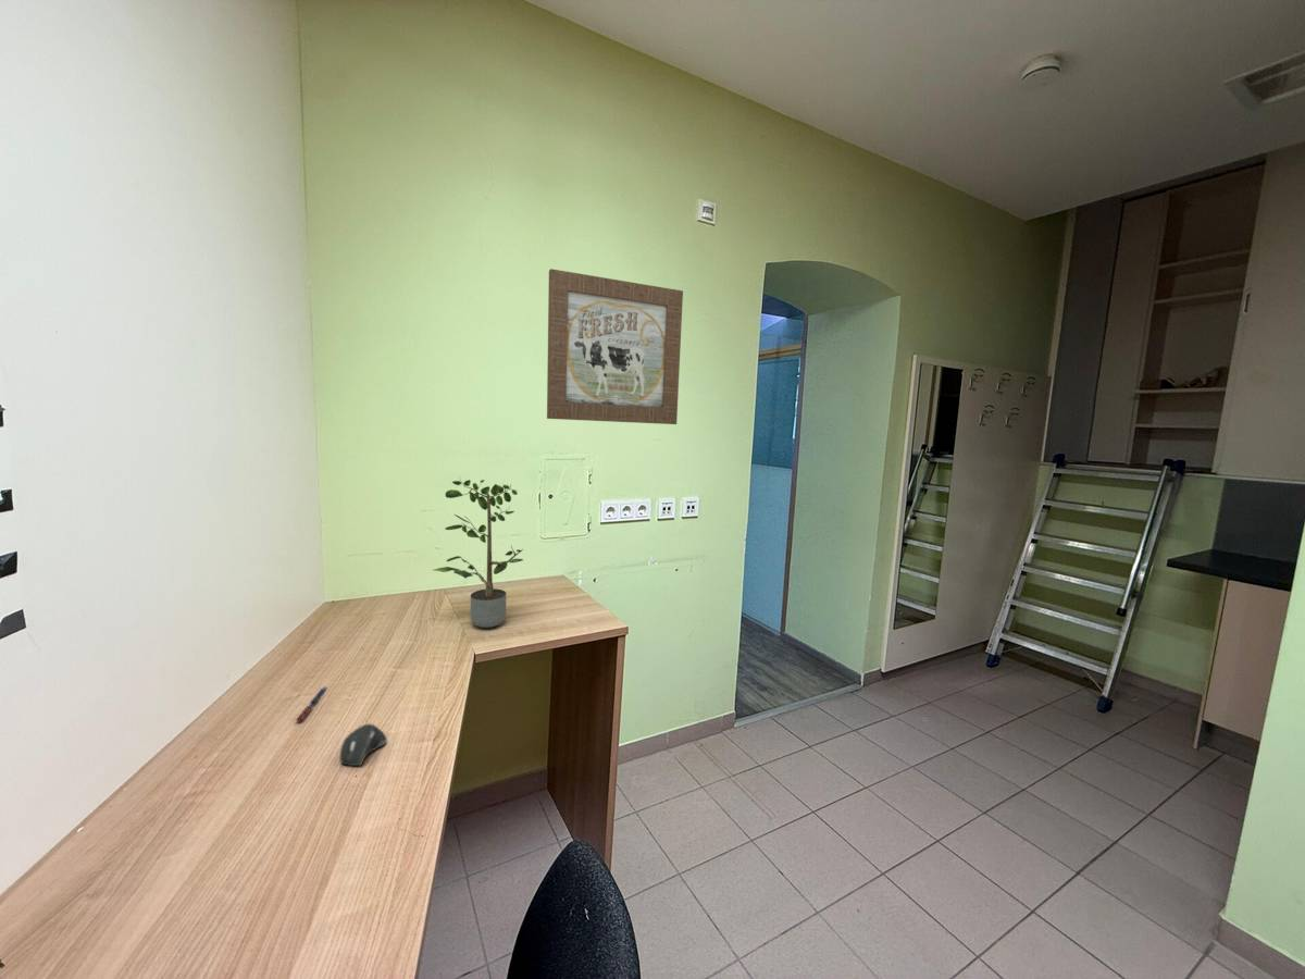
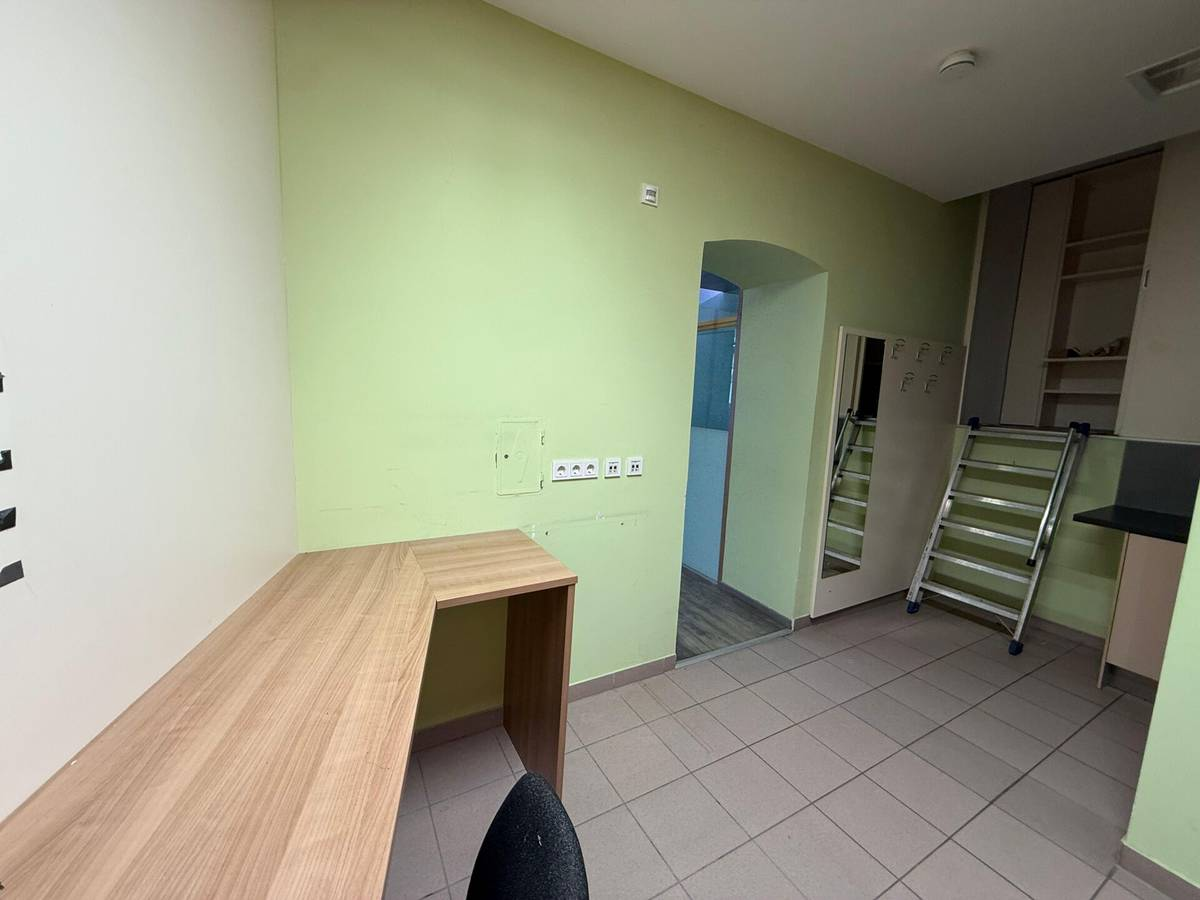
- computer mouse (364, 740)
- potted plant (482, 541)
- pen (312, 702)
- wall art (617, 352)
